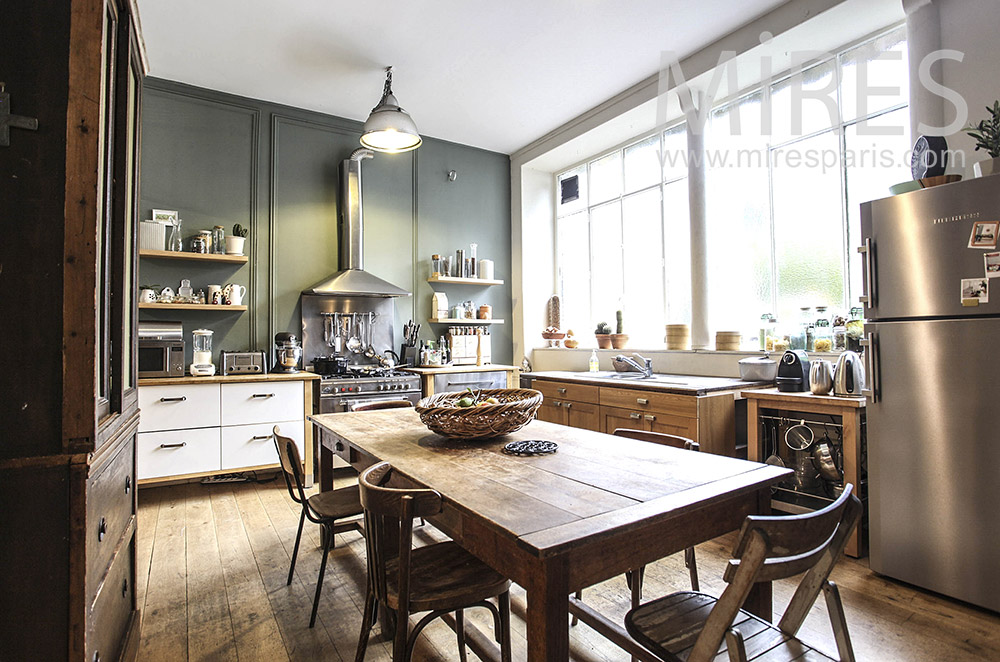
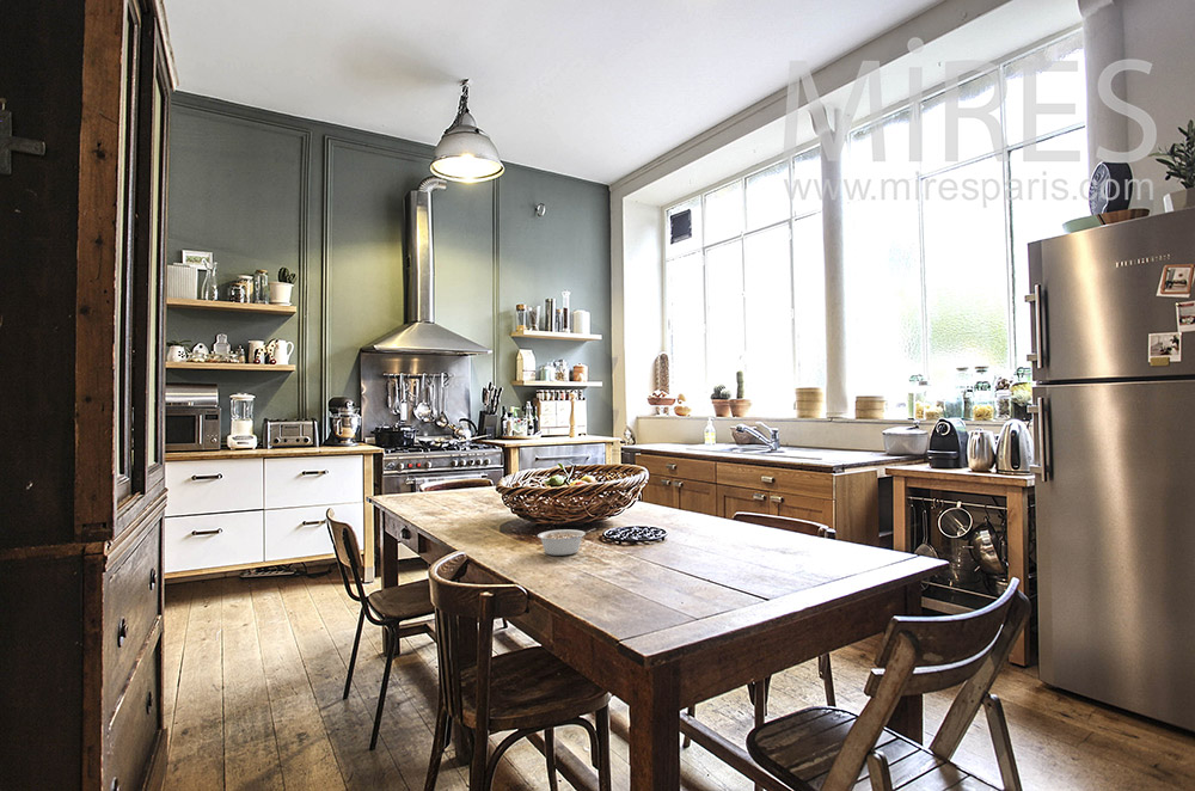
+ legume (563, 540)
